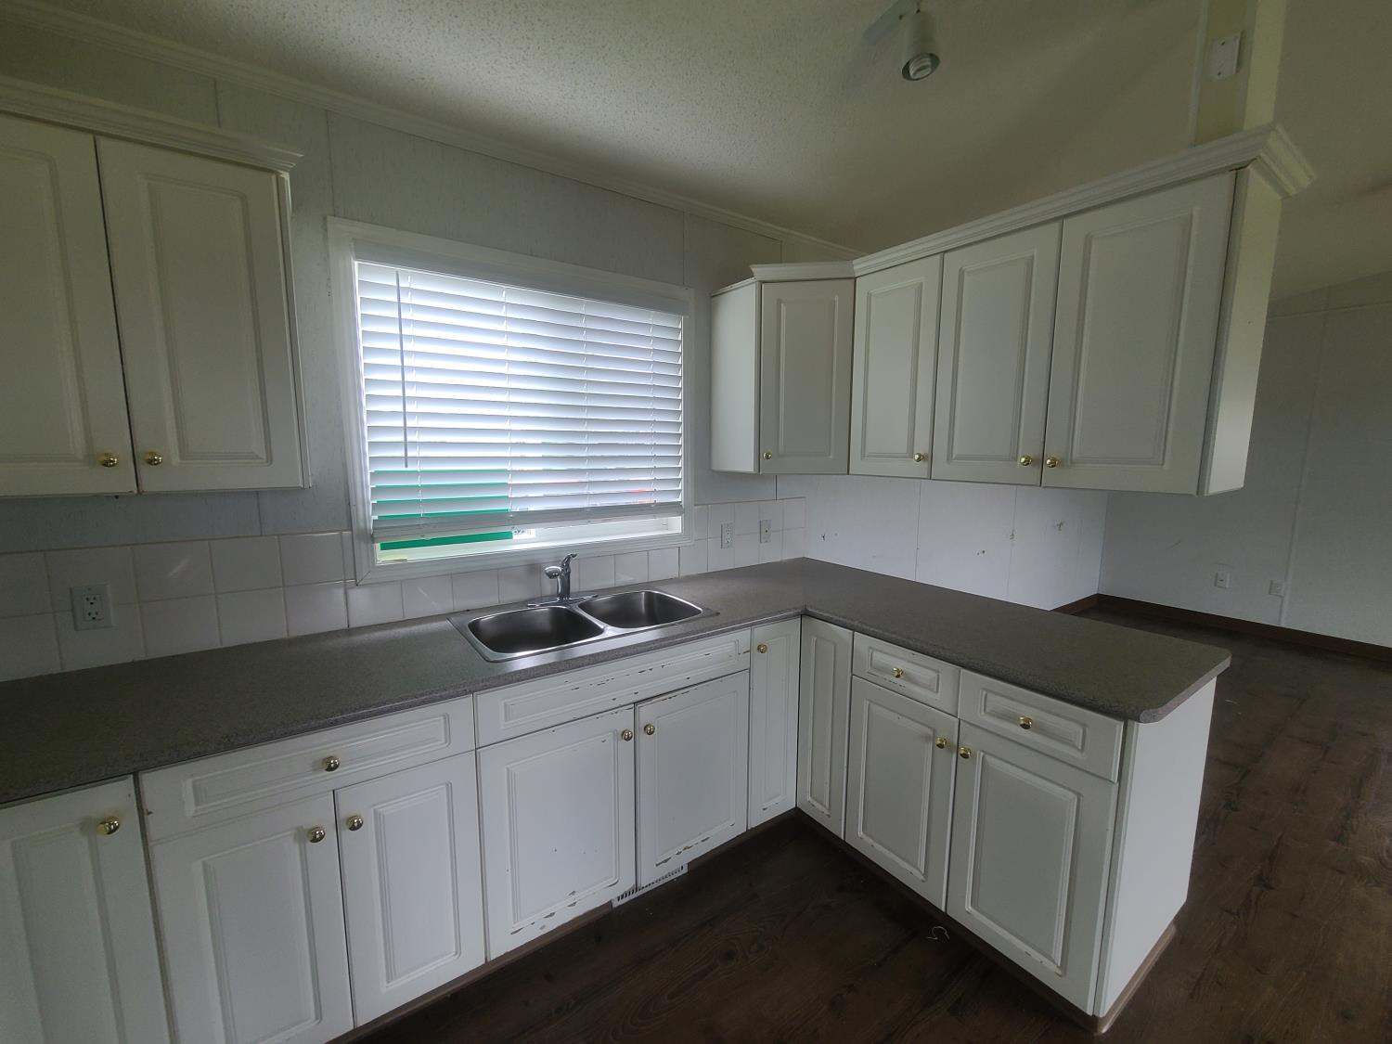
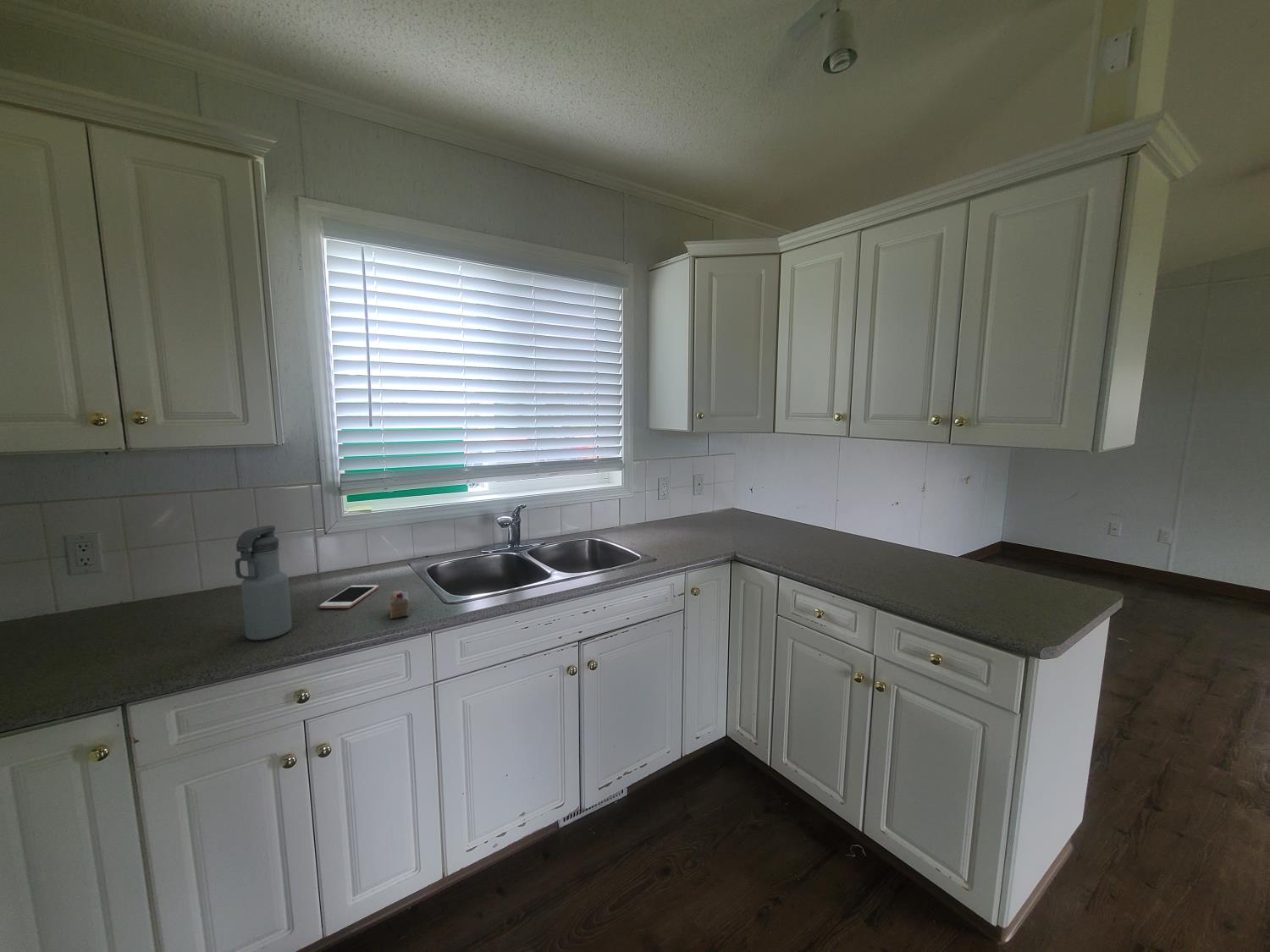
+ water bottle (264, 581)
+ cell phone (351, 596)
+ cake slice (399, 602)
